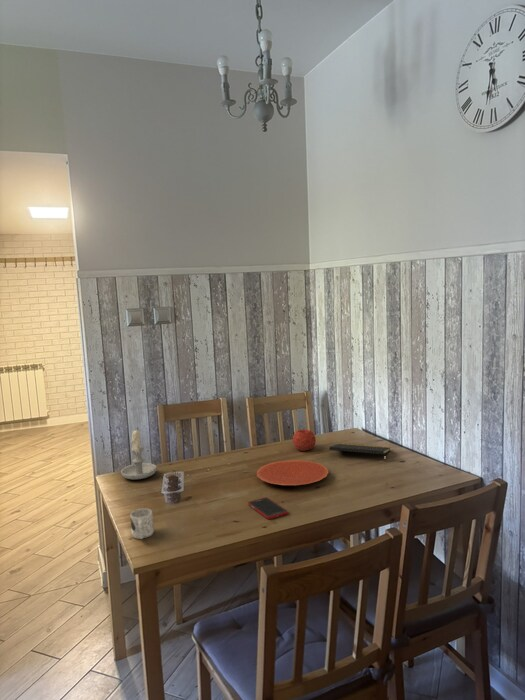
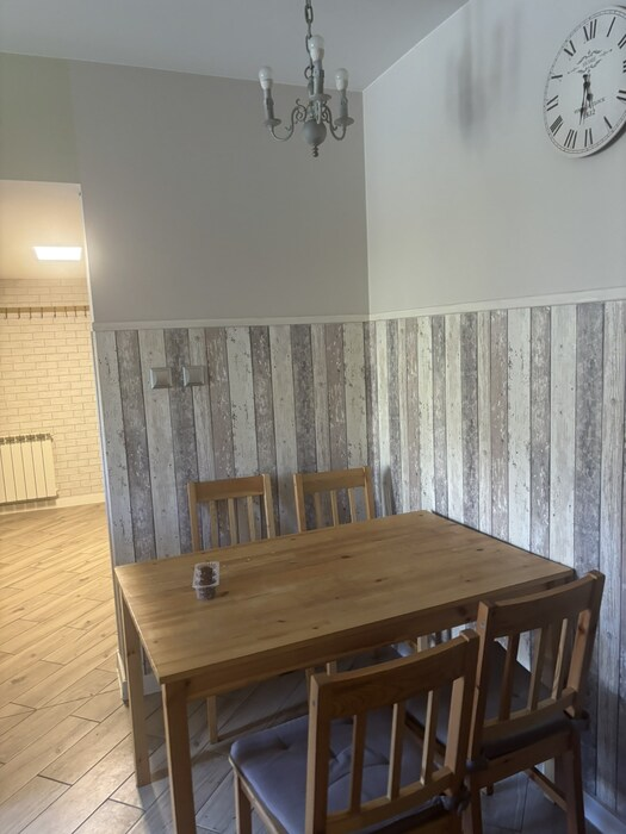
- notepad (360, 448)
- mug (141, 525)
- plate (292, 474)
- fruit (304, 438)
- cell phone (267, 507)
- candle (137, 452)
